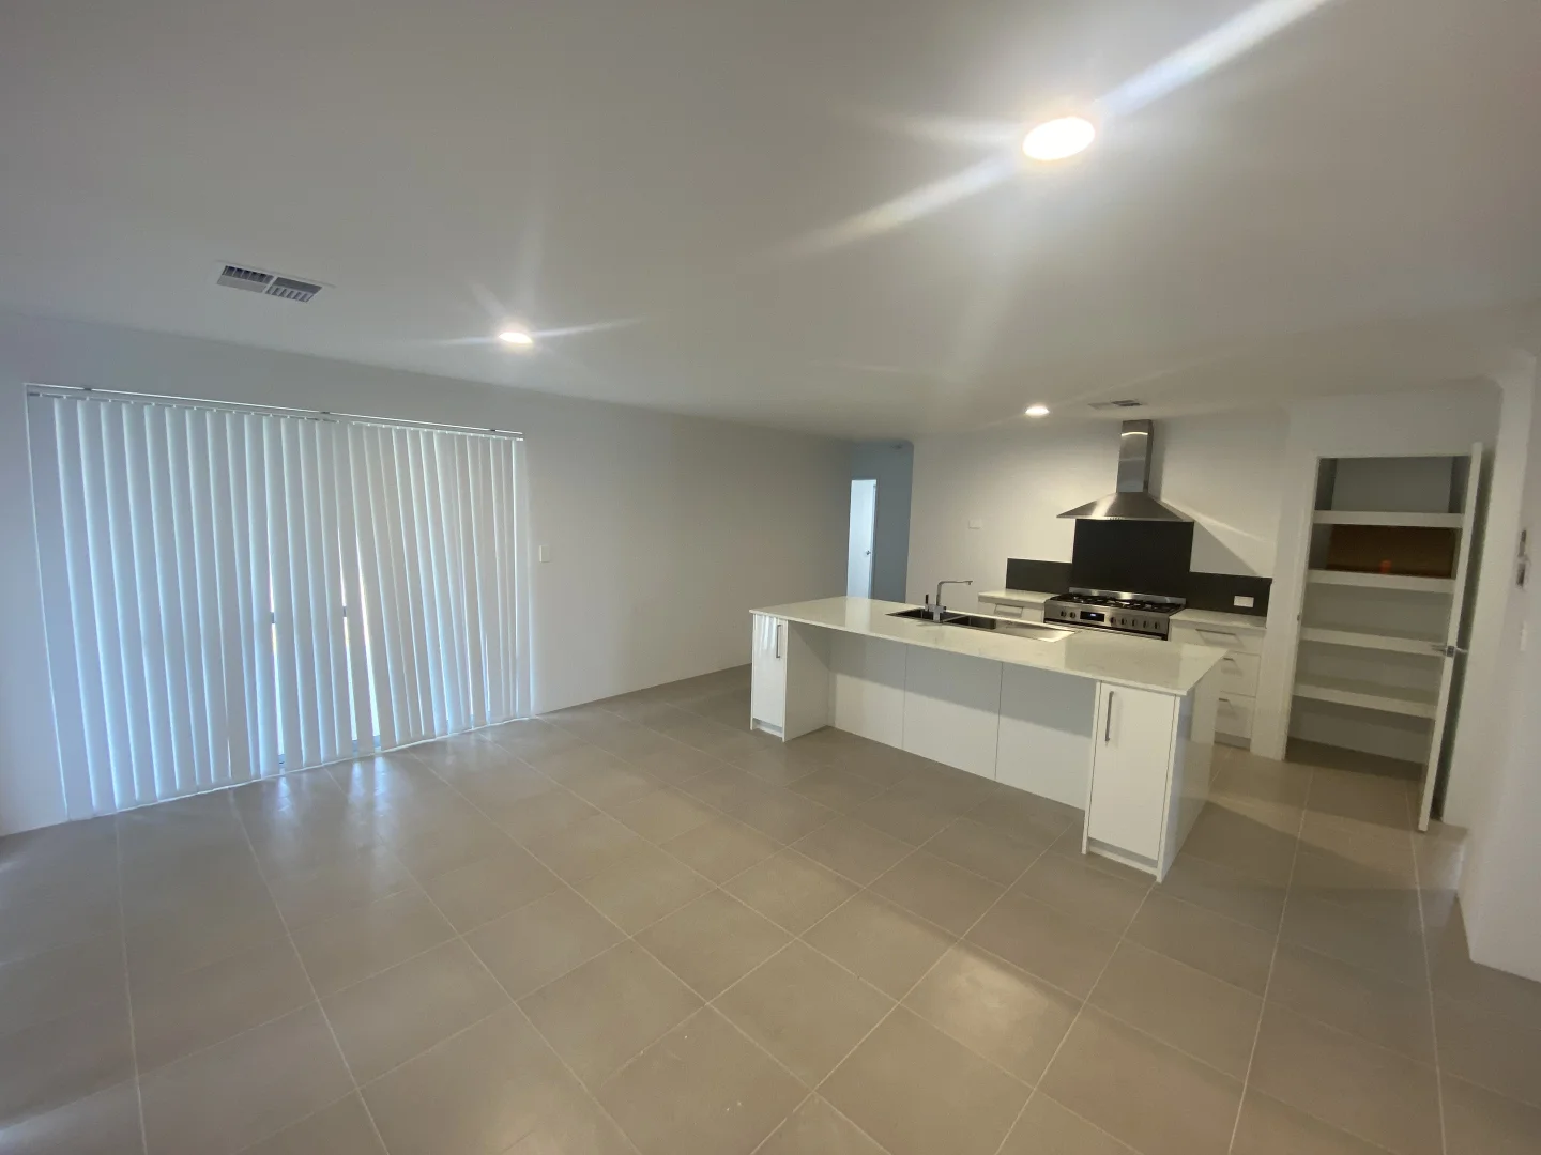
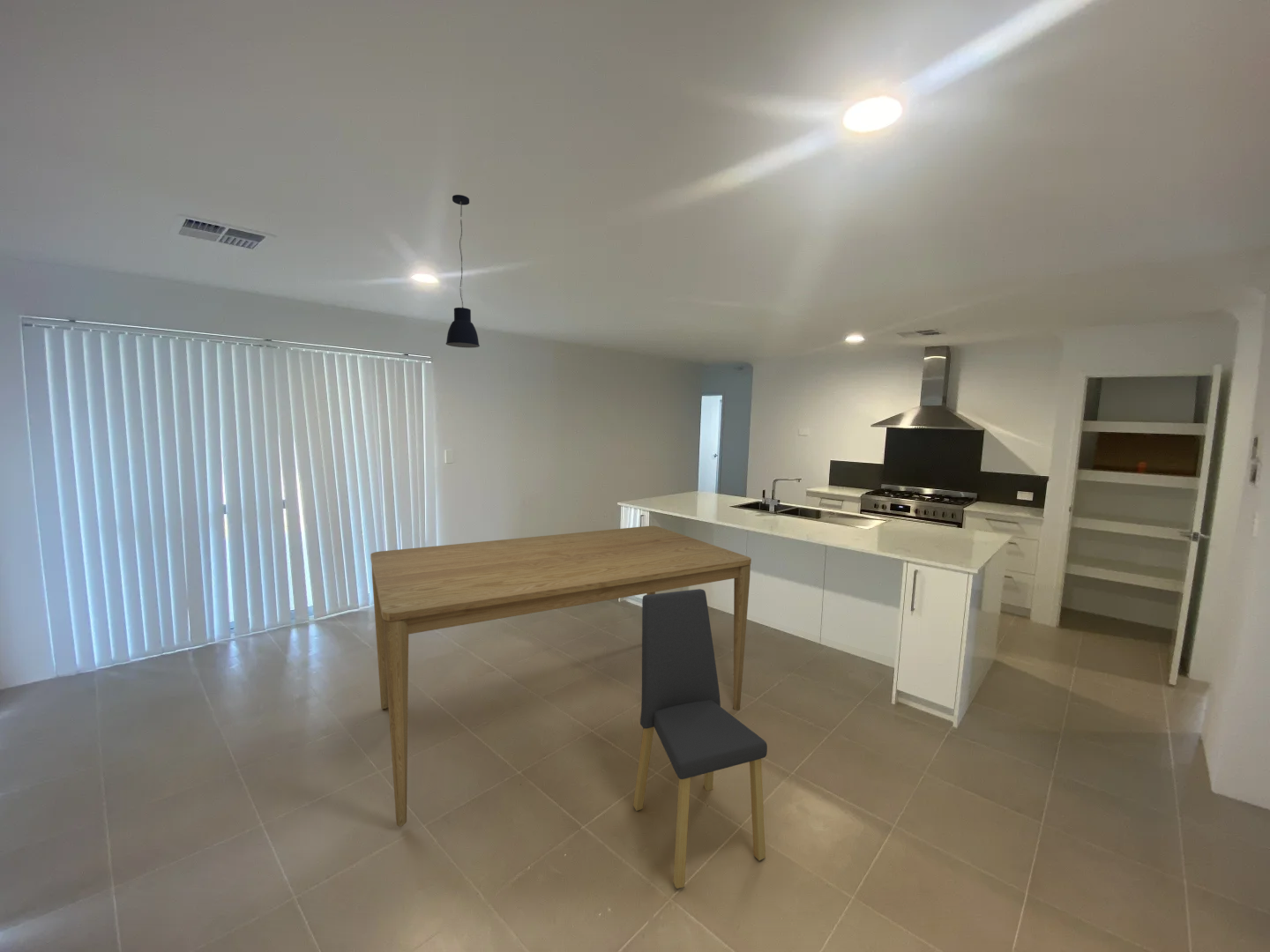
+ pendant light (461, 272)
+ dining chair (698, 722)
+ dining table (557, 608)
